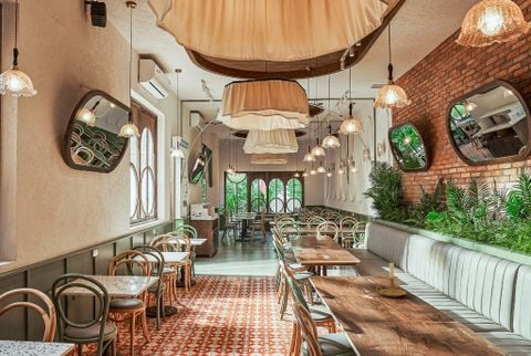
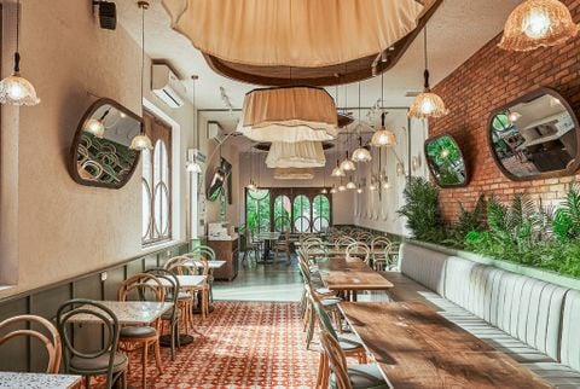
- candle holder (392, 278)
